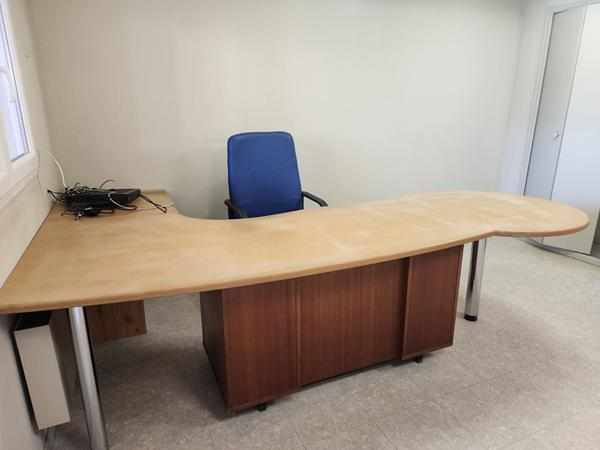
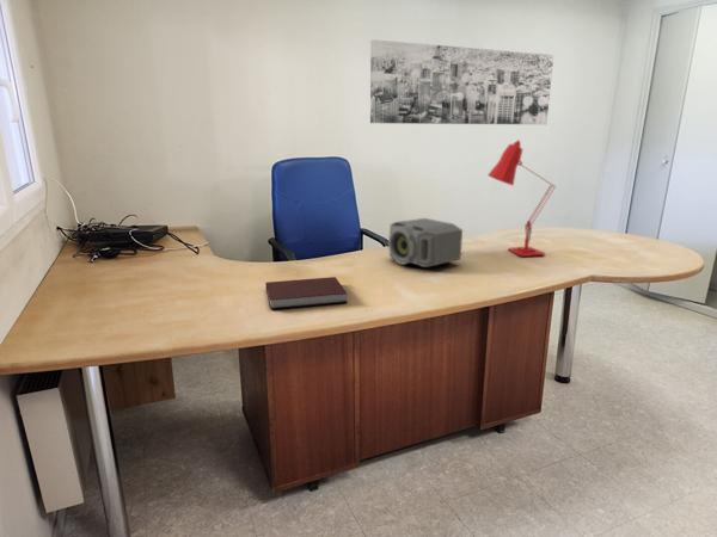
+ wall art (467, 86)
+ speaker (421, 243)
+ notebook (305, 291)
+ desk lamp (513, 184)
